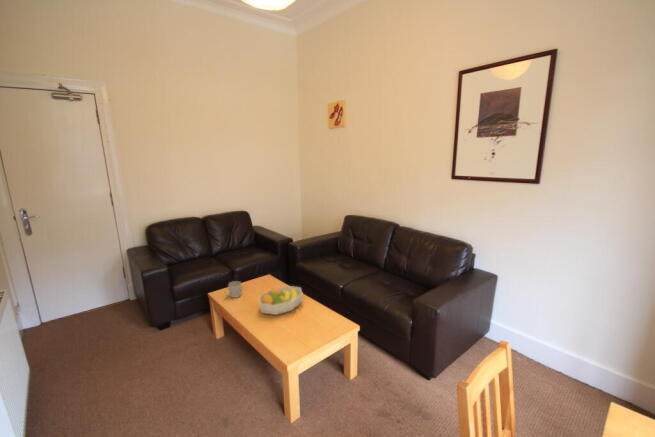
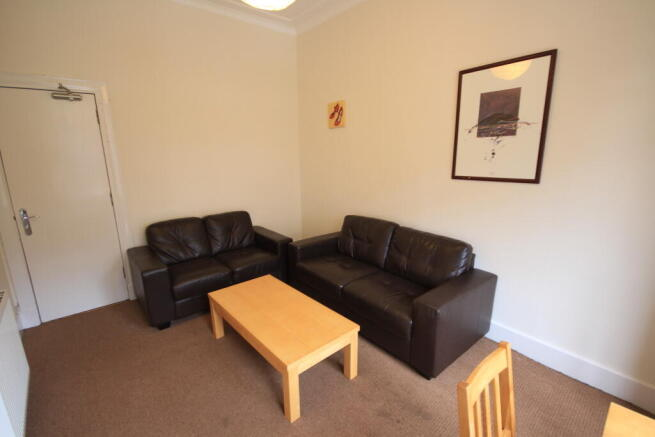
- fruit bowl (281, 298)
- mug (232, 290)
